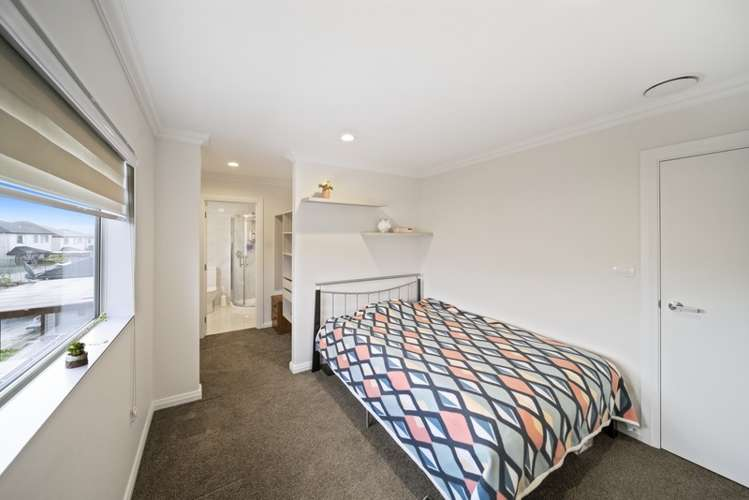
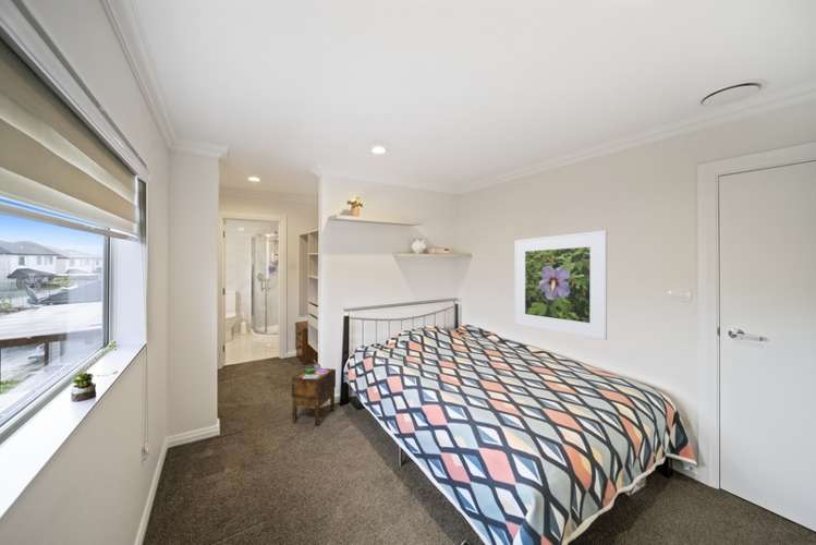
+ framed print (555, 283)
+ nightstand (314, 389)
